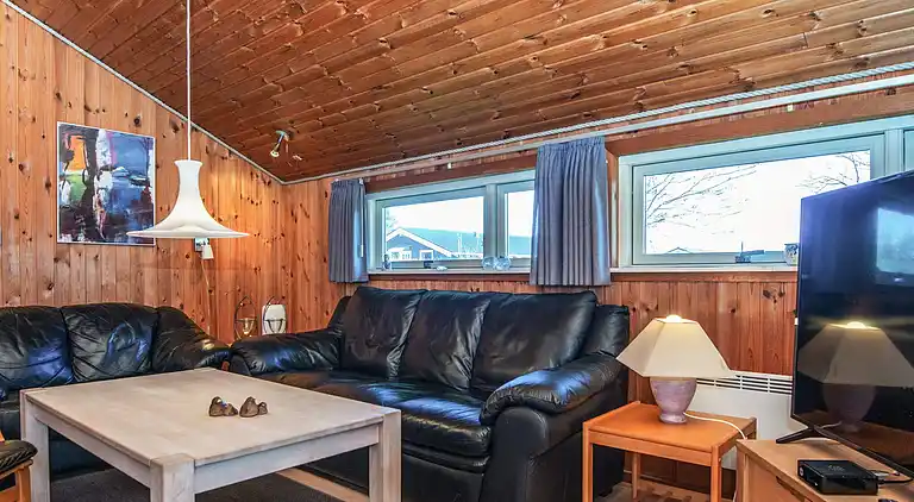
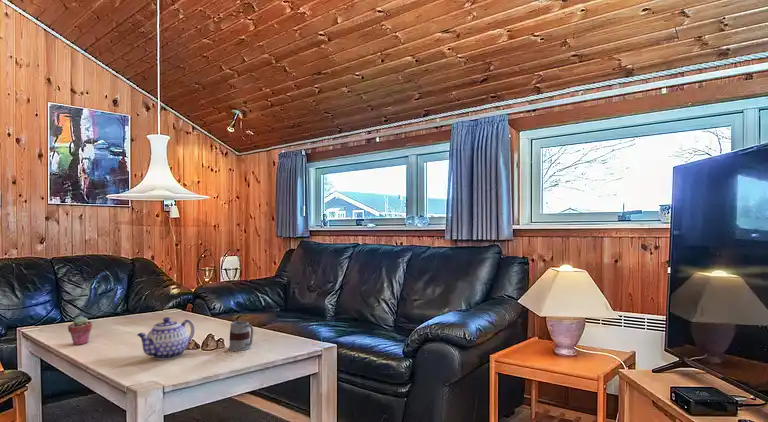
+ teapot (167, 336)
+ mug (242, 335)
+ potted succulent (80, 329)
